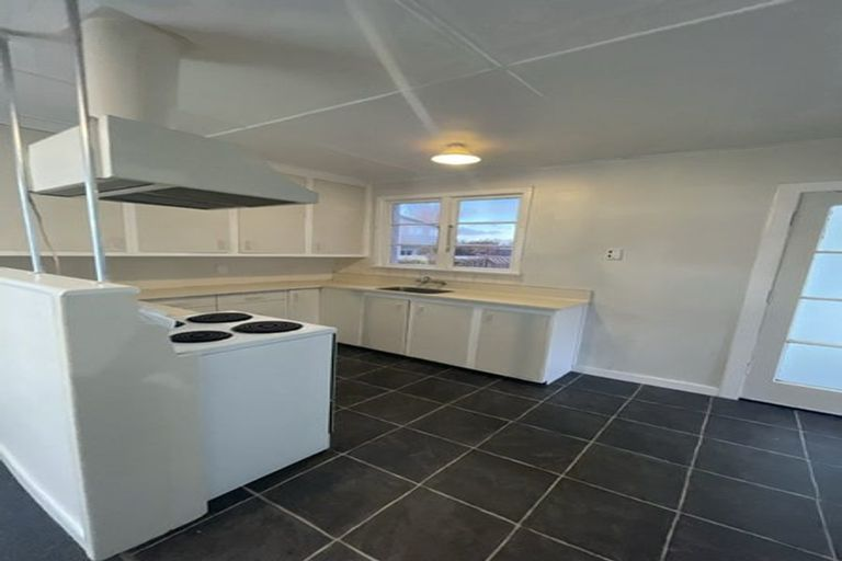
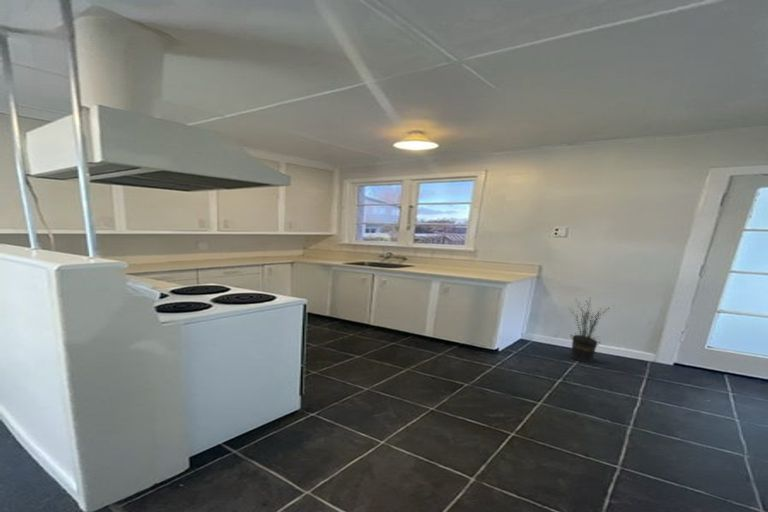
+ potted plant (585, 328)
